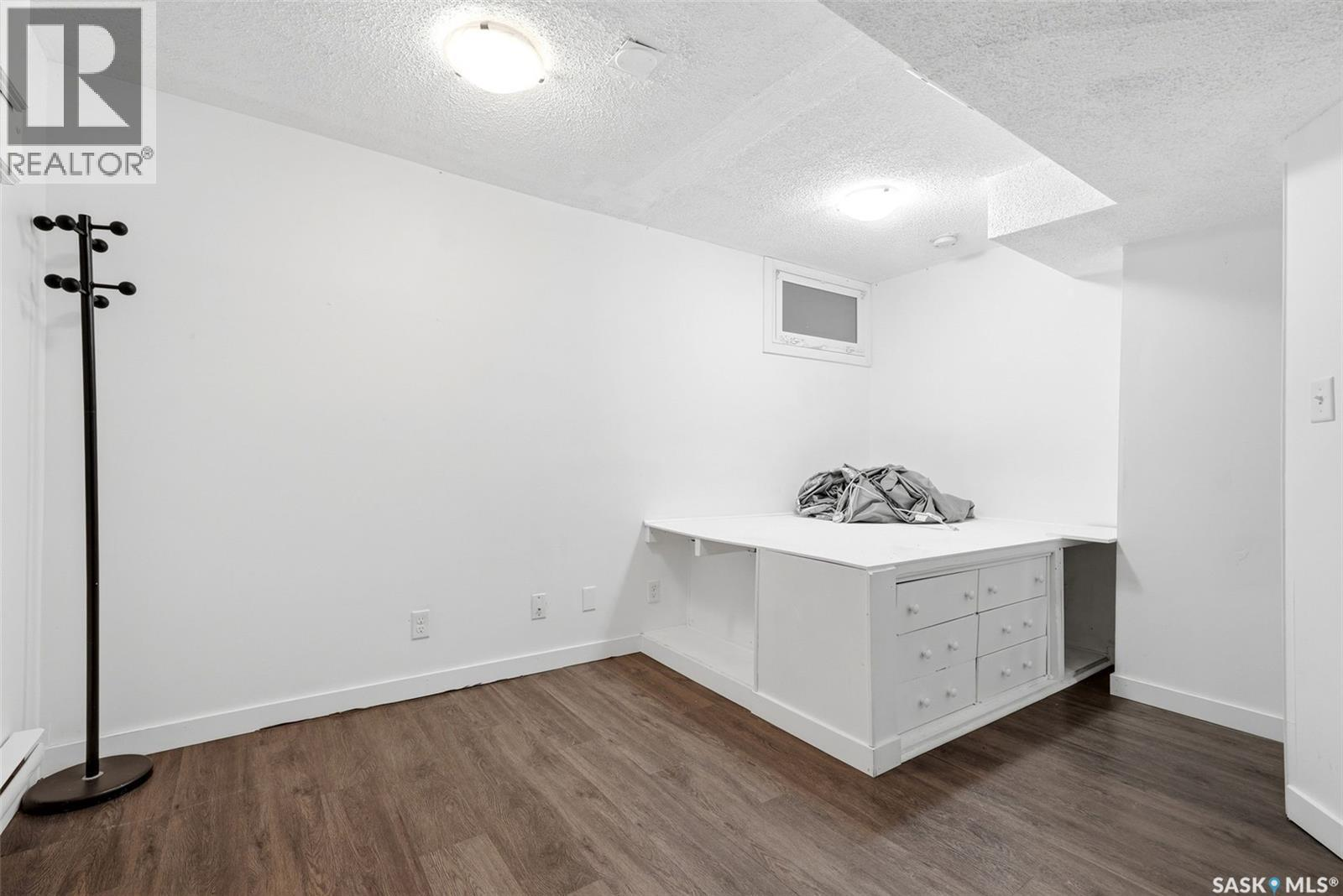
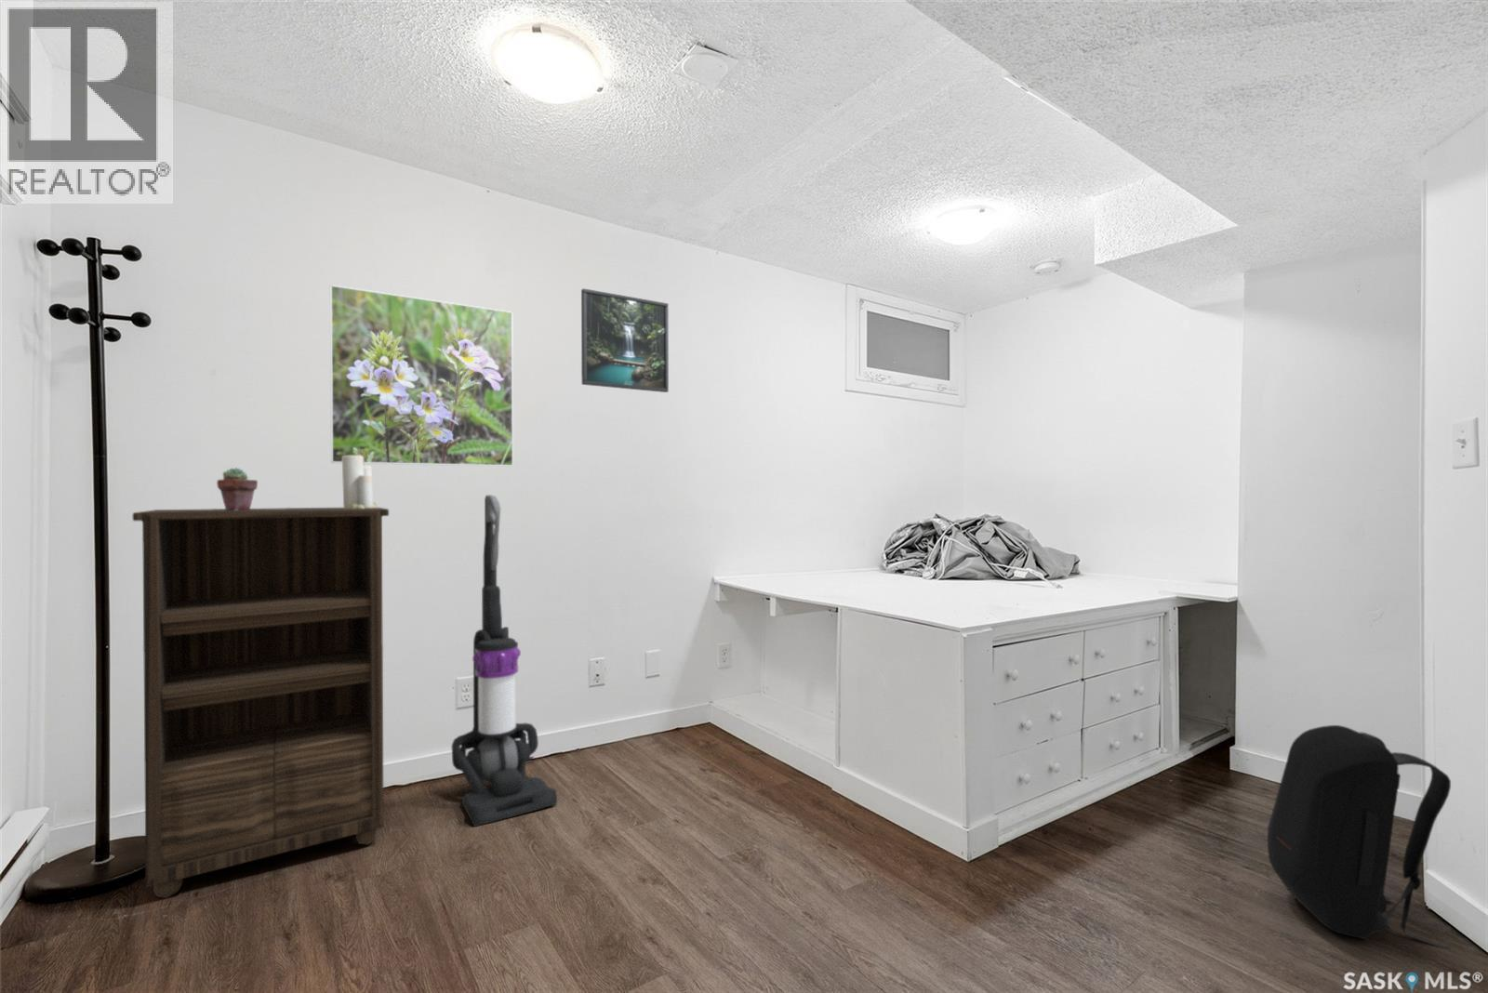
+ candle (360, 478)
+ potted succulent (237, 488)
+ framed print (626, 342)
+ vacuum cleaner (500, 644)
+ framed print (427, 382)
+ backpack (1351, 825)
+ bookshelf (275, 678)
